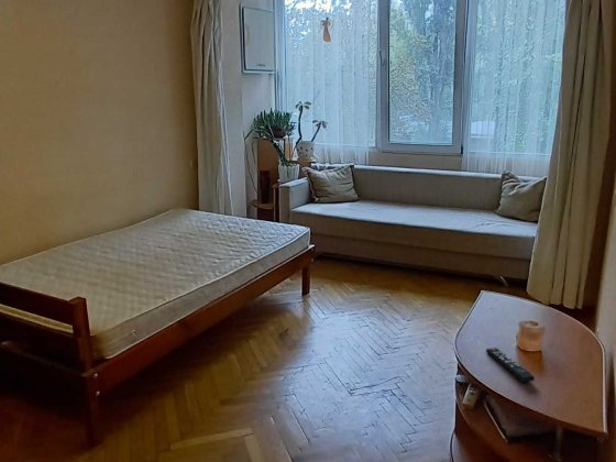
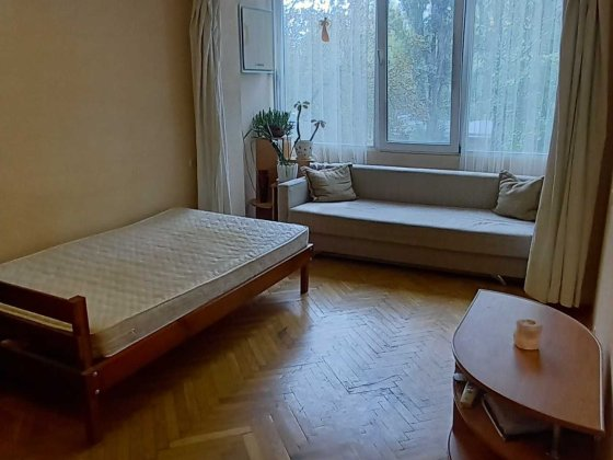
- remote control (508, 363)
